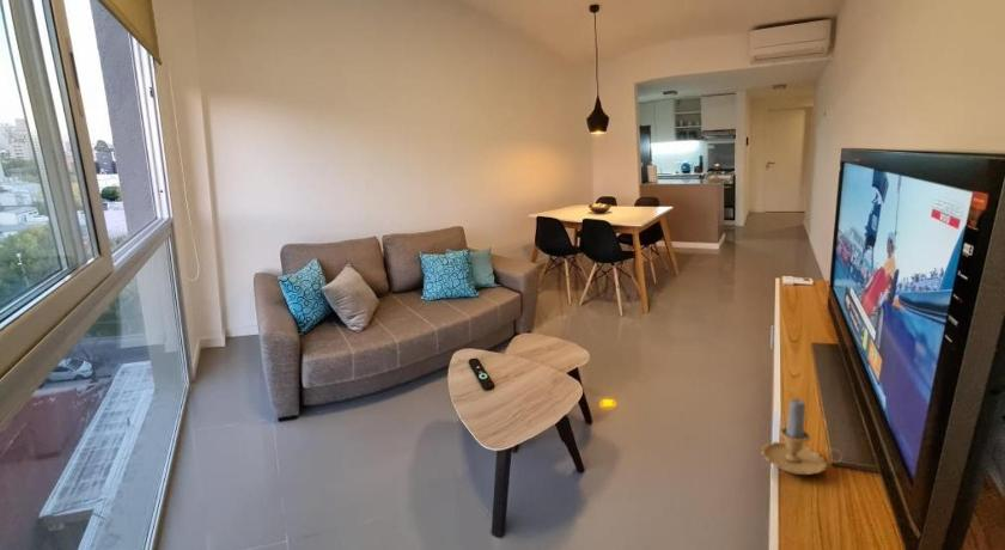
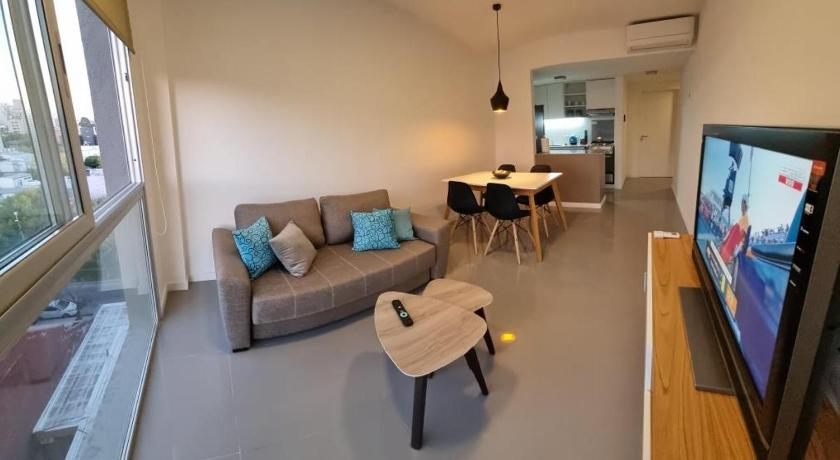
- candle (802, 432)
